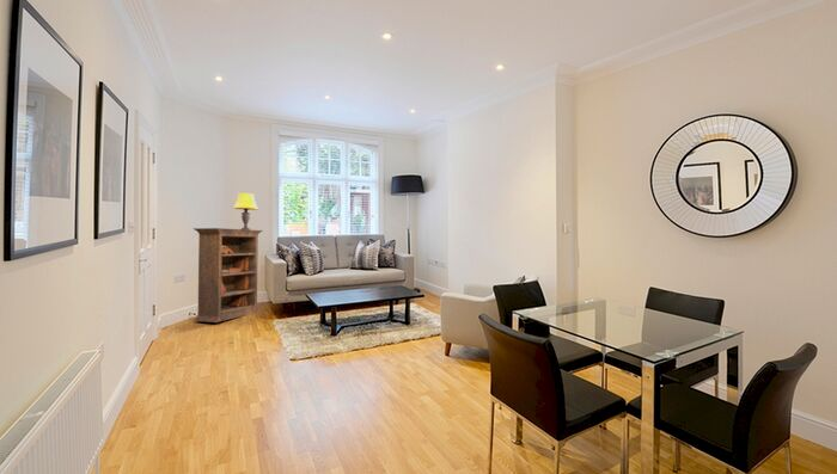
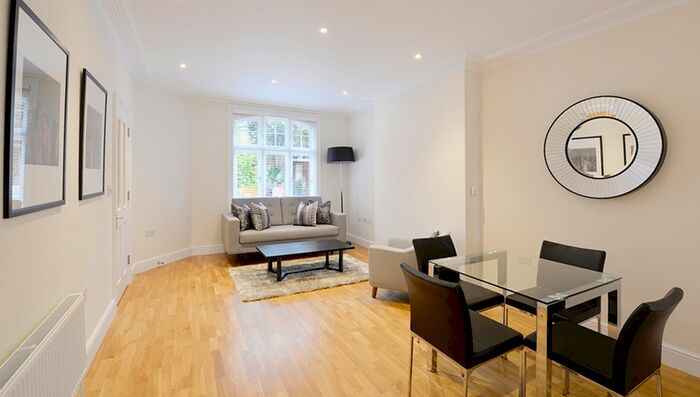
- bookcase (230, 272)
- table lamp (245, 211)
